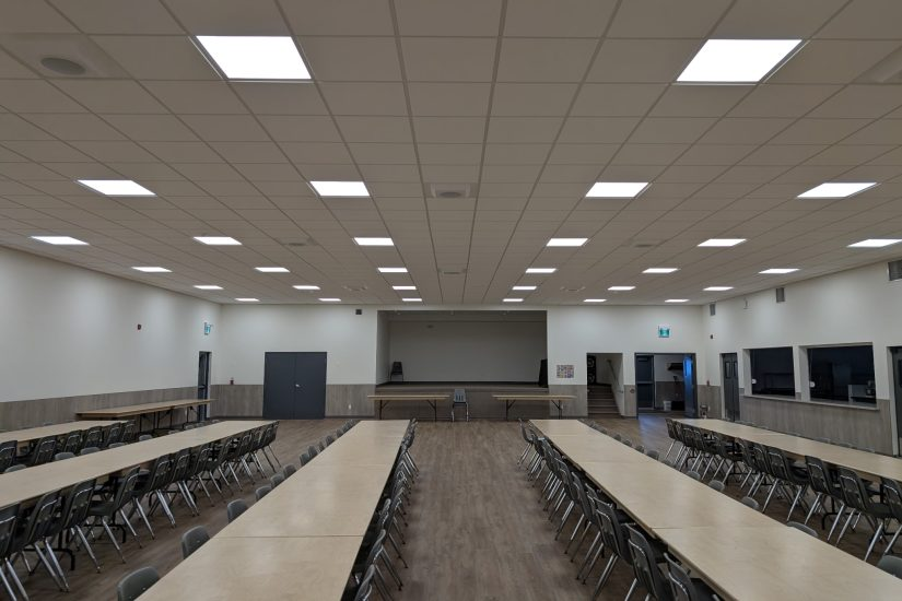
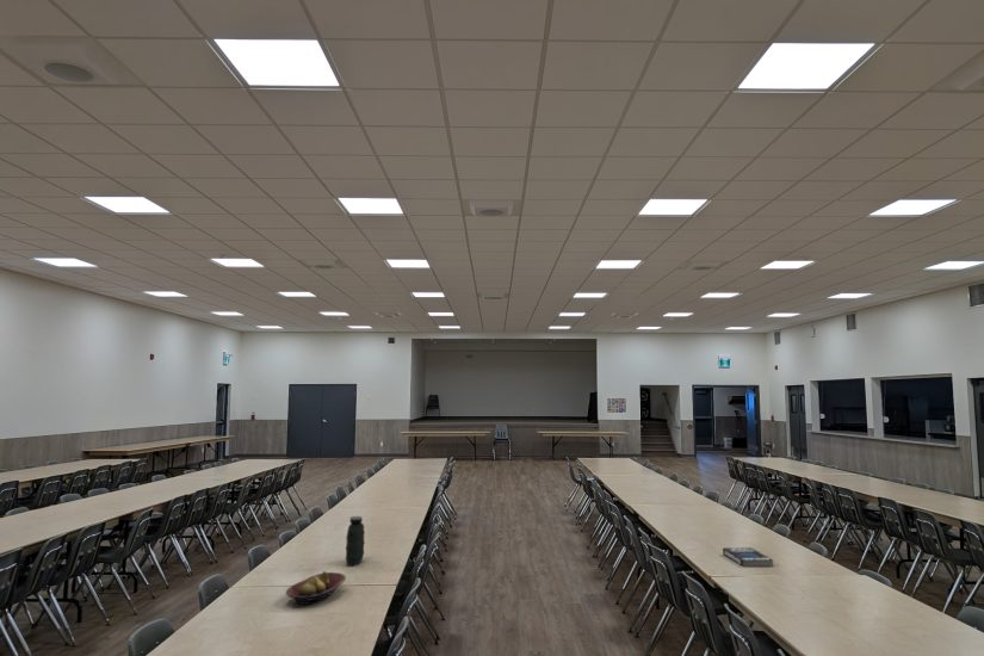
+ fruit bowl (316, 584)
+ book (747, 556)
+ water jug (355, 539)
